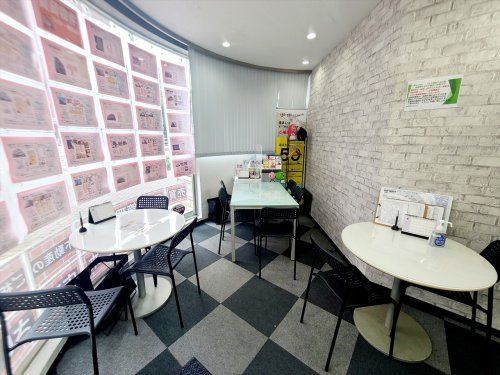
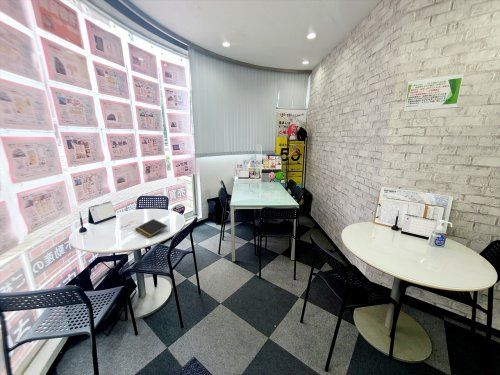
+ notepad (151, 227)
